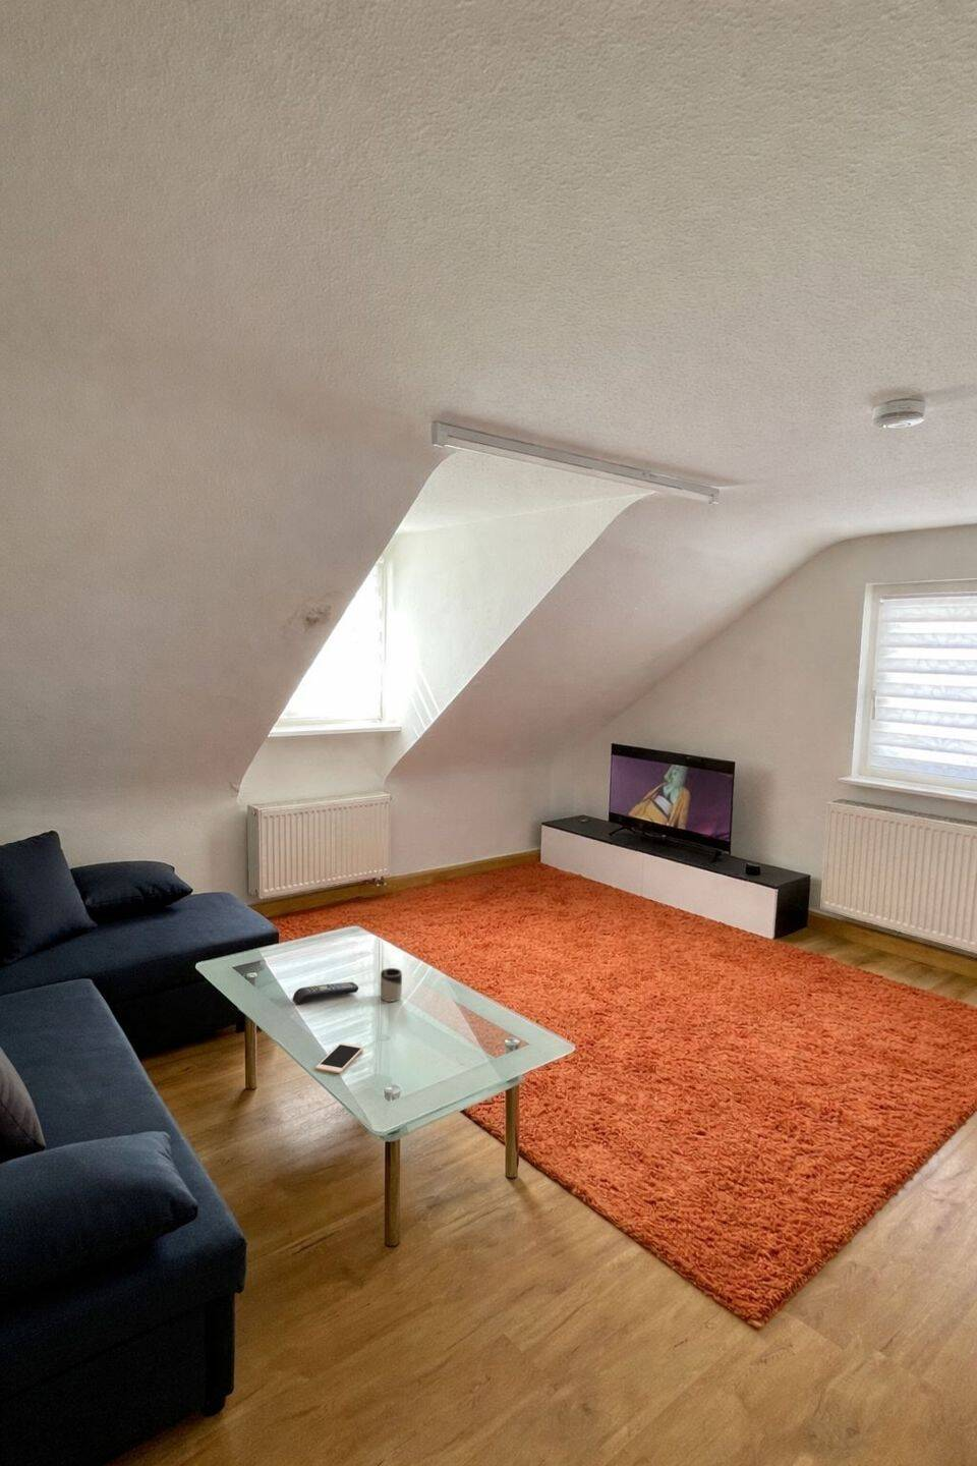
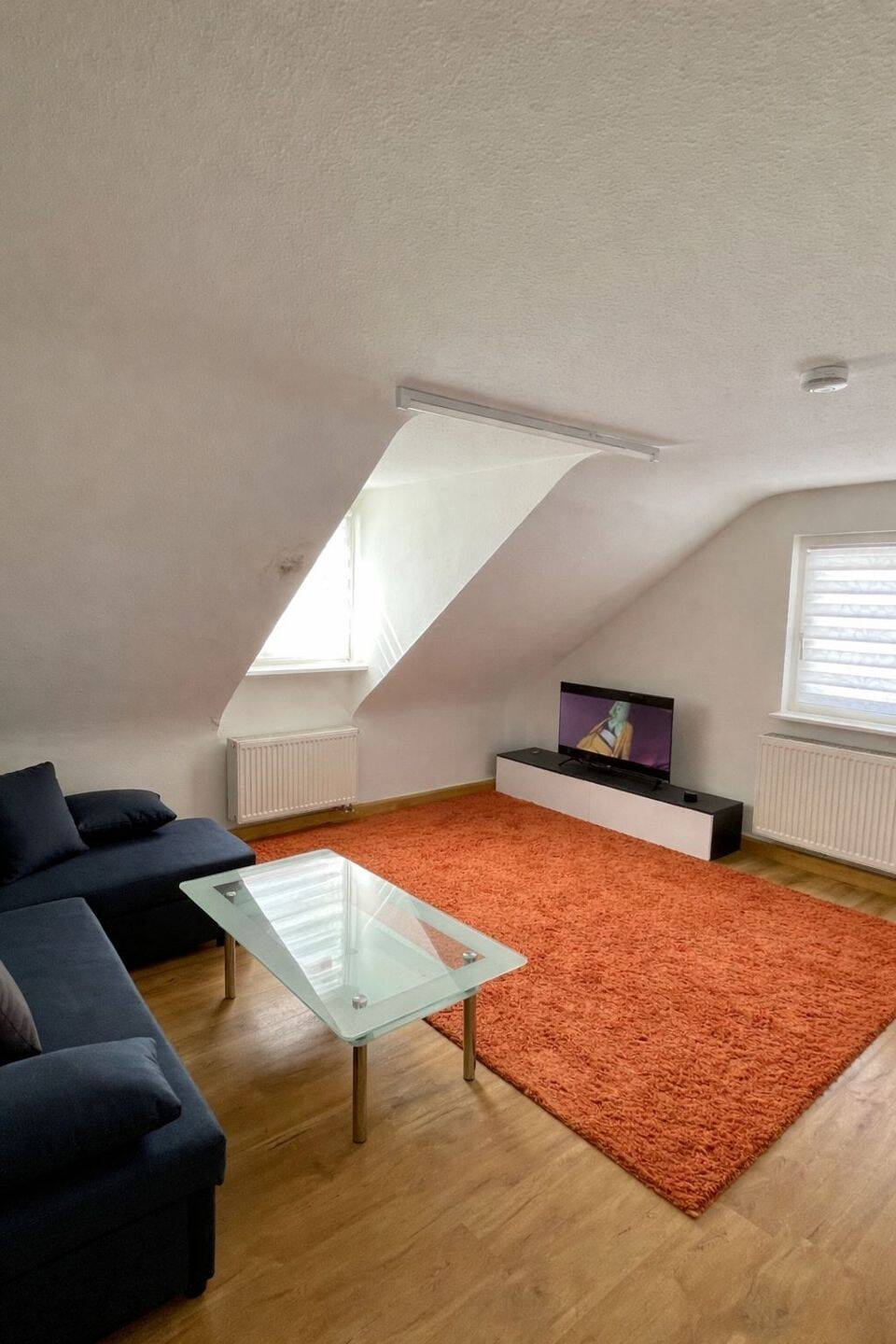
- cell phone (340, 1057)
- cup (389, 984)
- remote control (326, 990)
